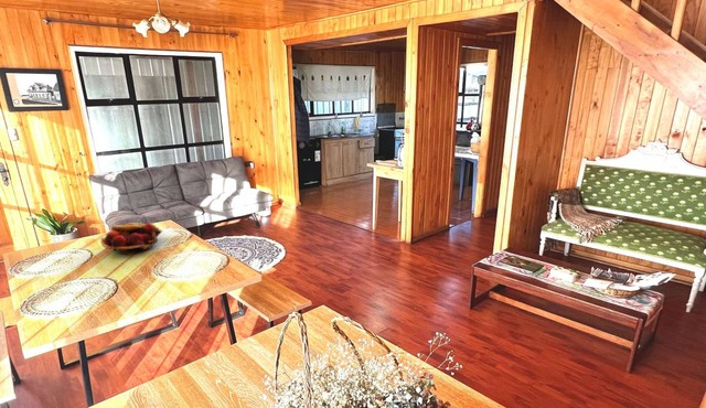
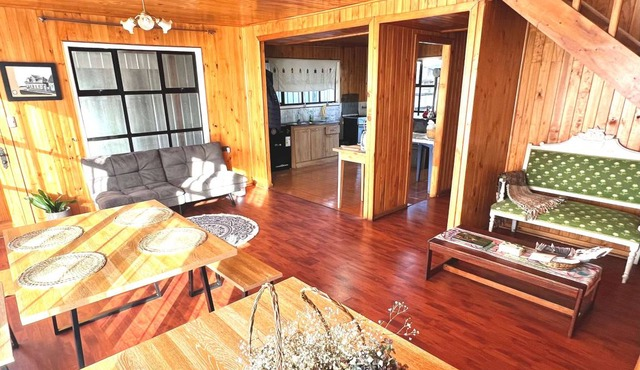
- fruit basket (130, 236)
